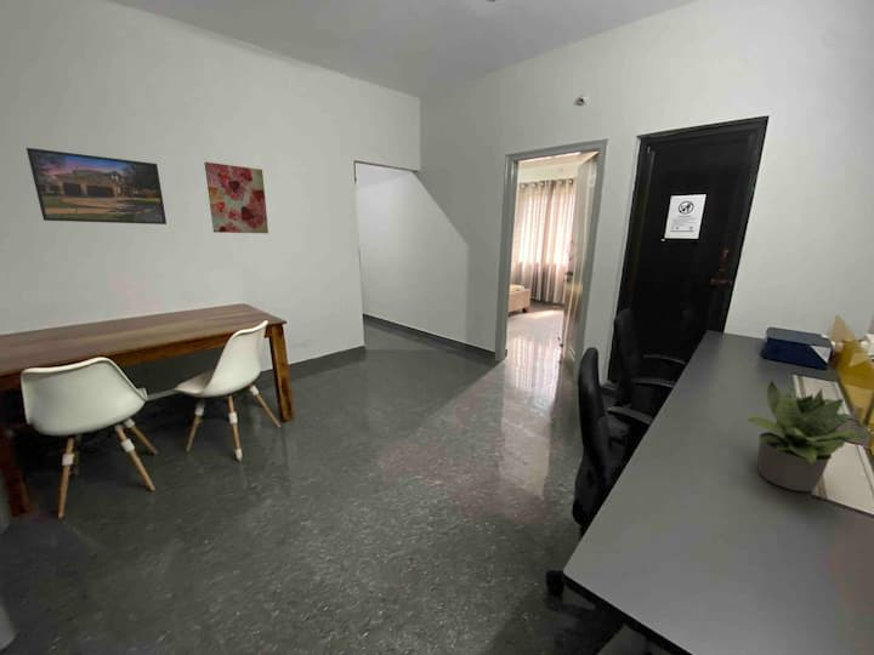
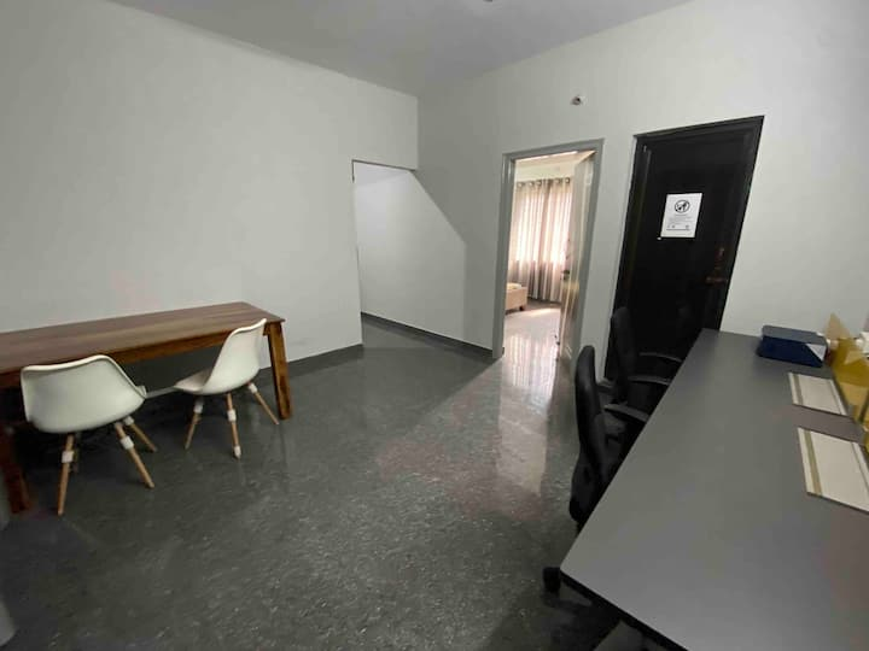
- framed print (103, 189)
- potted plant (793, 437)
- wall art (238, 200)
